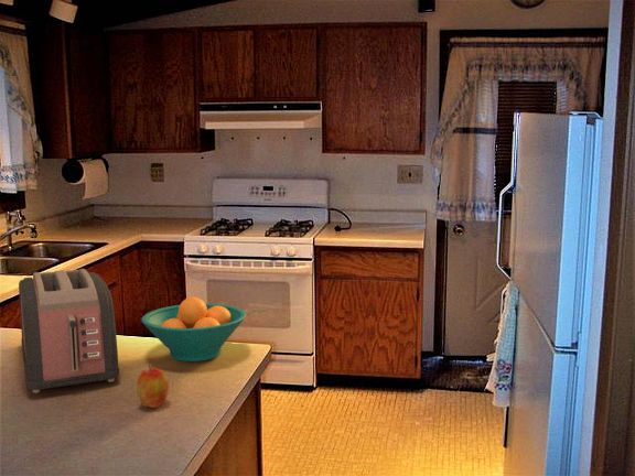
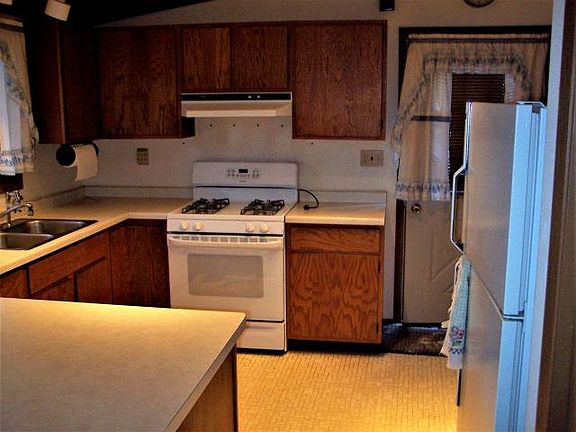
- toaster (65, 321)
- apple (152, 383)
- fruit bowl (194, 326)
